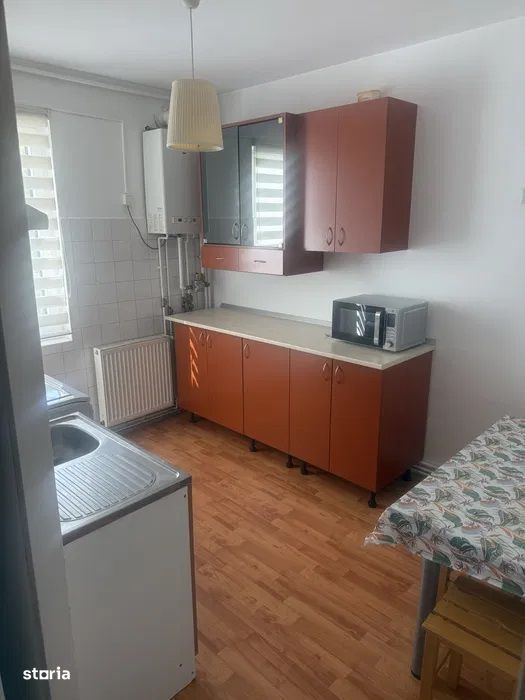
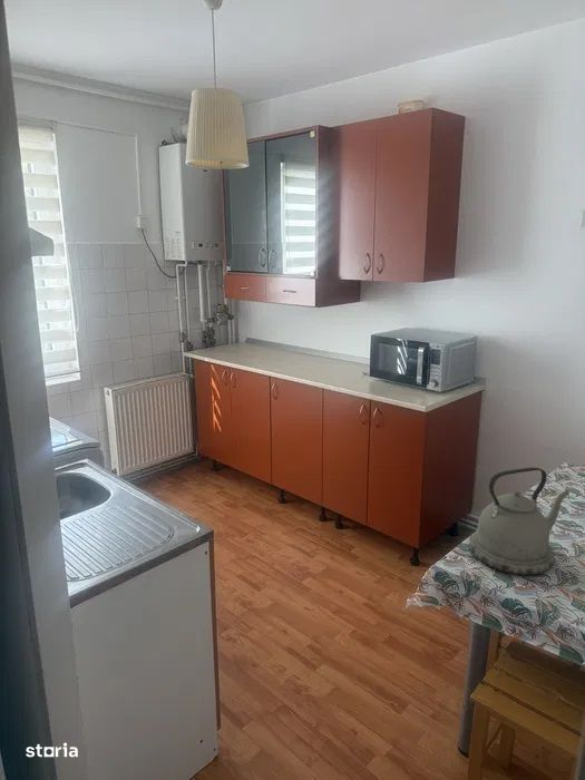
+ kettle (517, 510)
